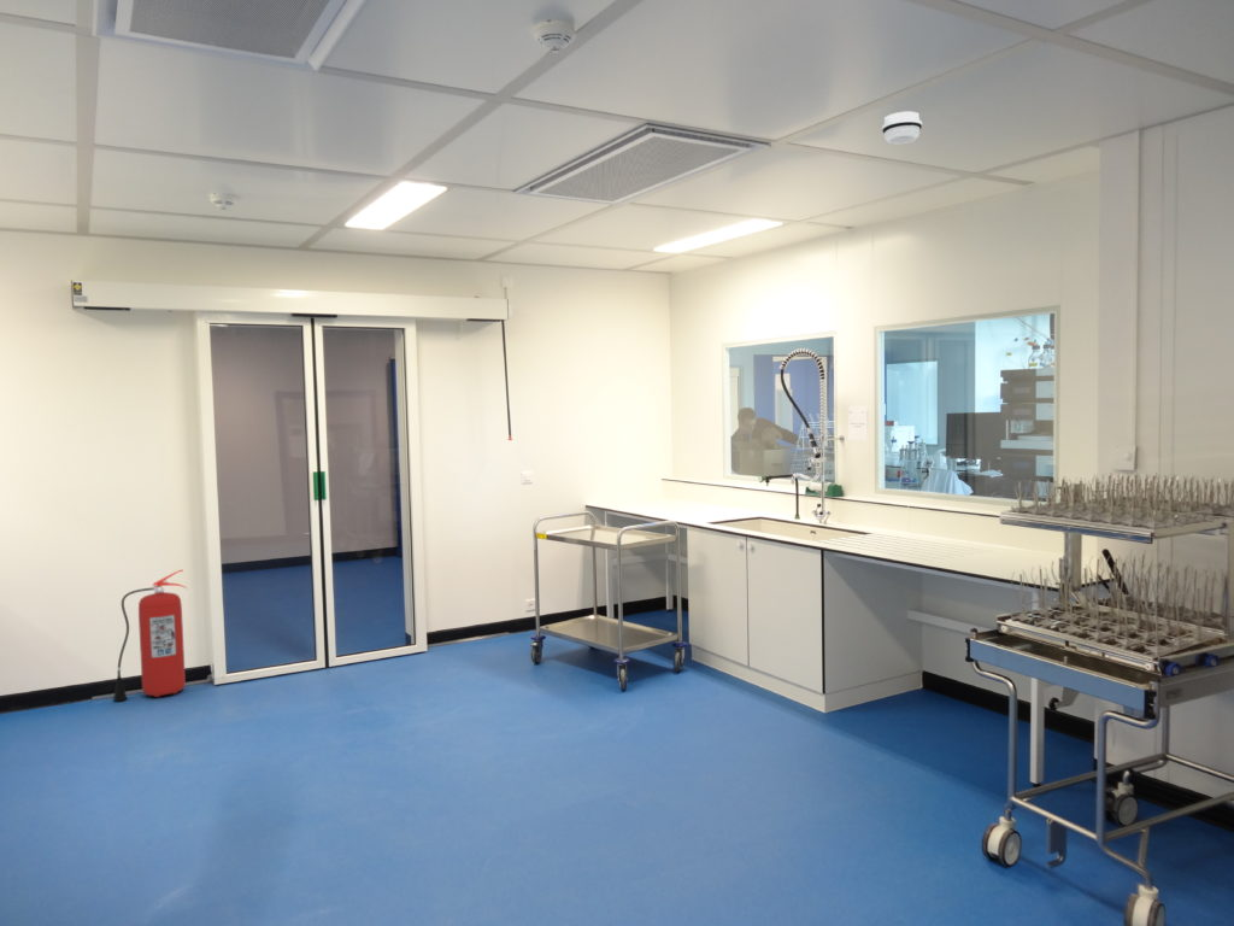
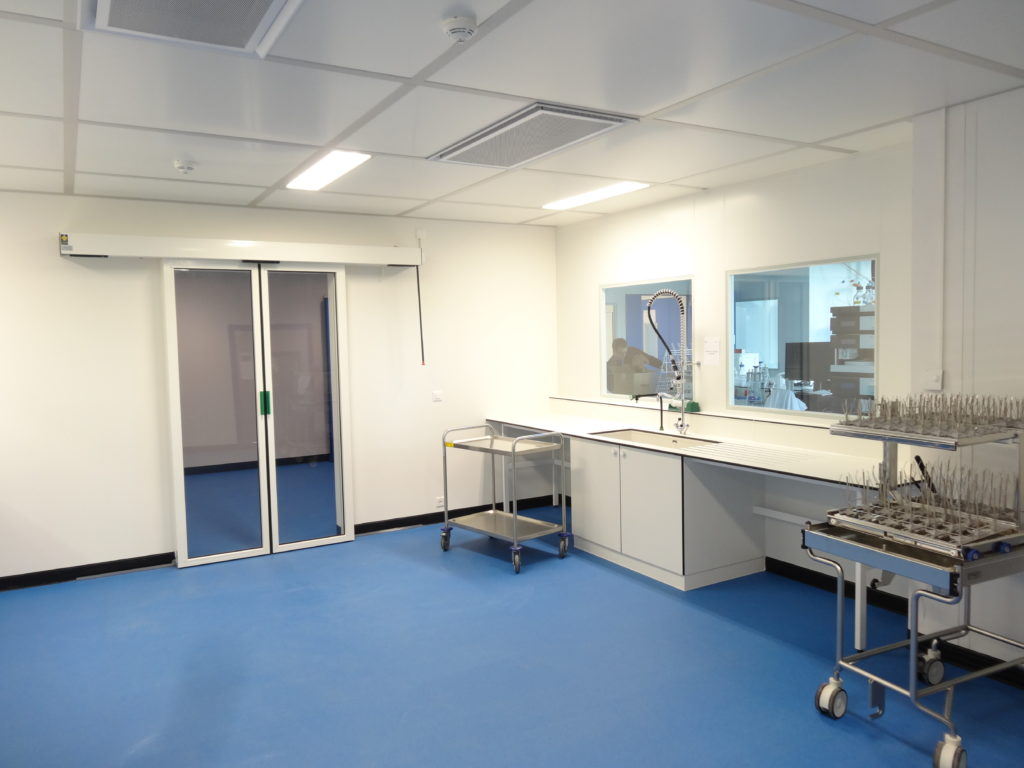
- fire extinguisher (149, 633)
- smoke detector (901, 128)
